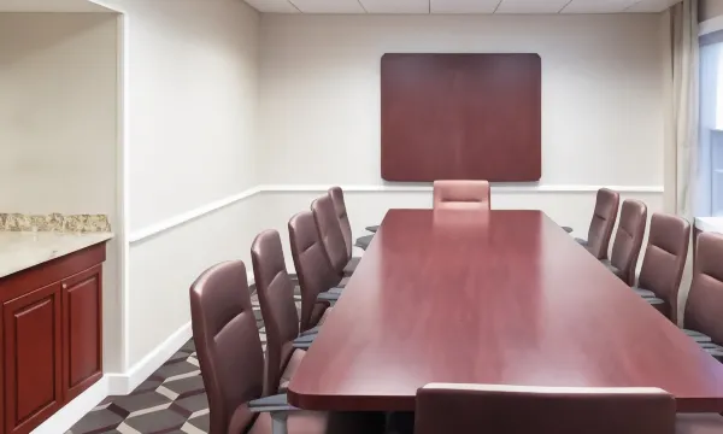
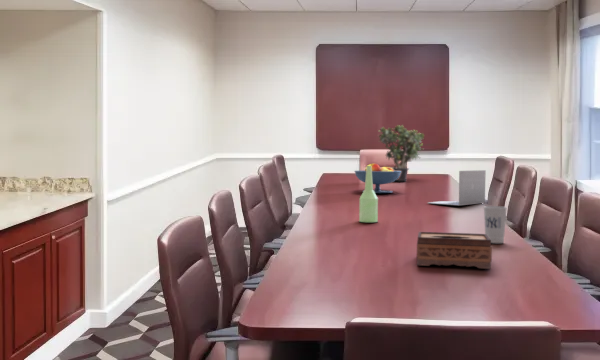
+ laptop (459, 186)
+ cup (494, 224)
+ fruit bowl (377, 177)
+ potted plant (401, 153)
+ tissue box (452, 249)
+ bottle (368, 193)
